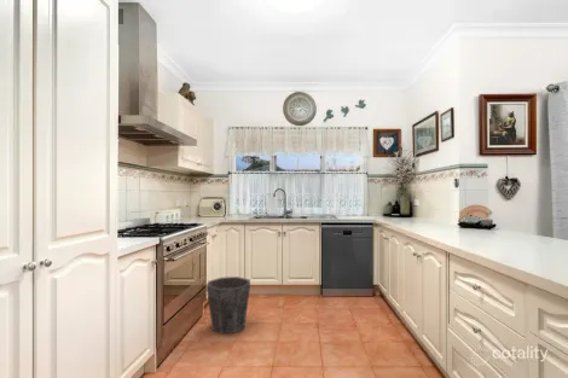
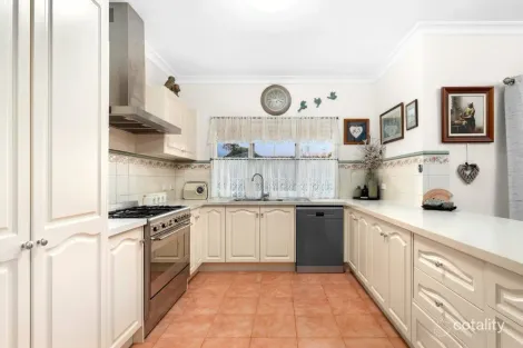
- waste bin (228, 304)
